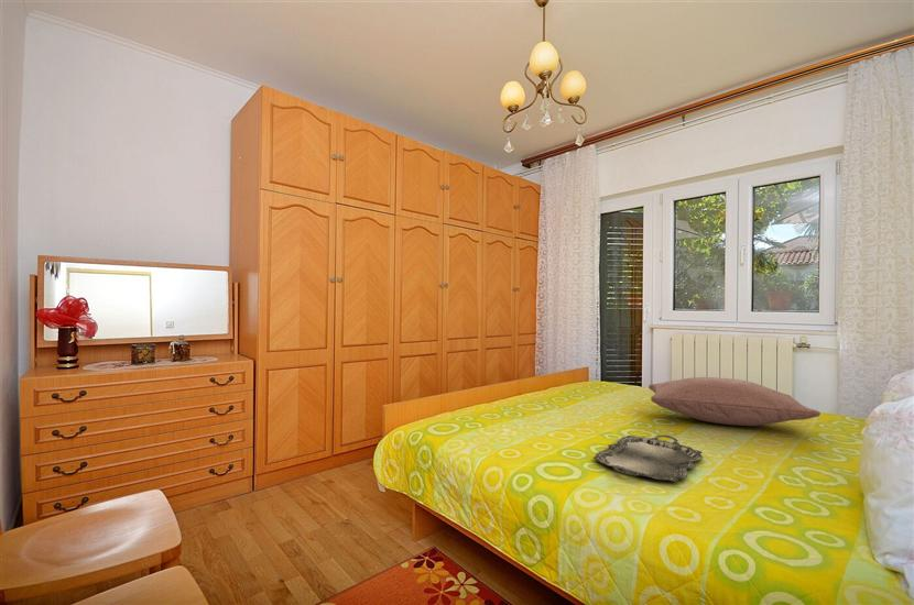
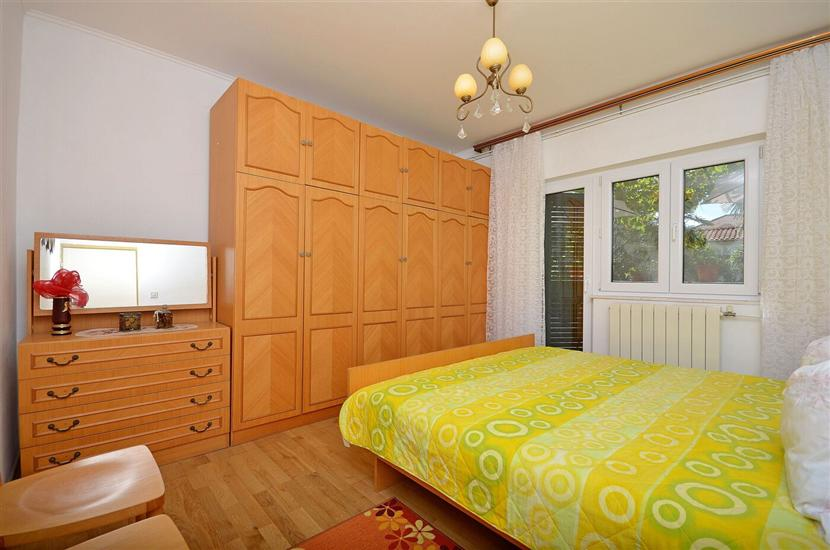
- serving tray (649, 455)
- pillow (721, 400)
